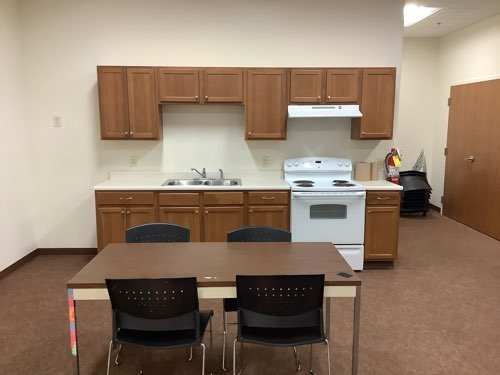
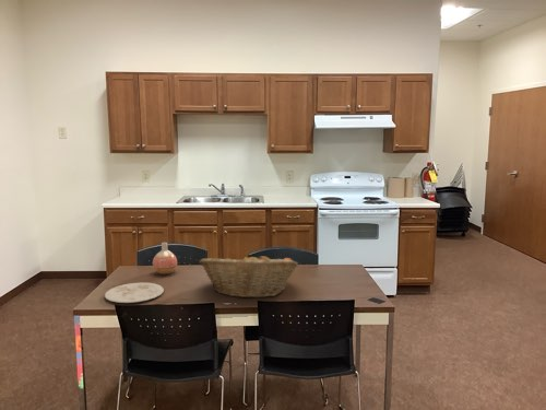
+ fruit basket (248, 270)
+ plate (134, 292)
+ vase (165, 258)
